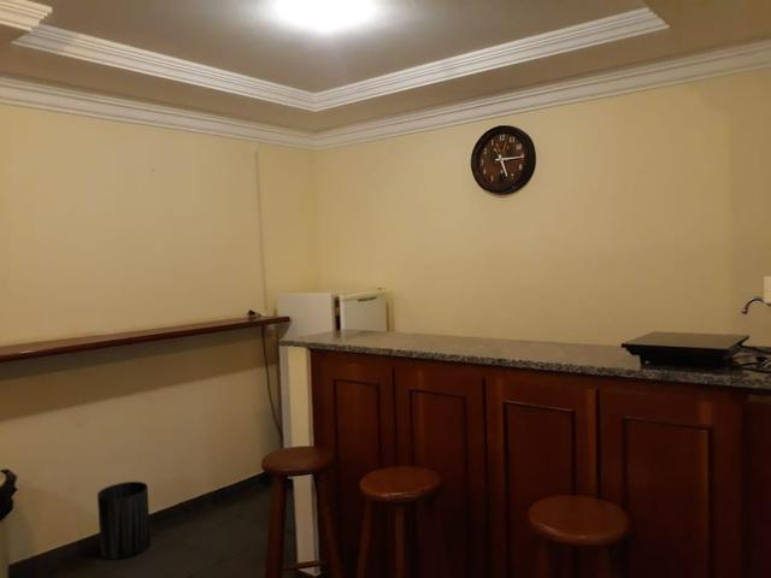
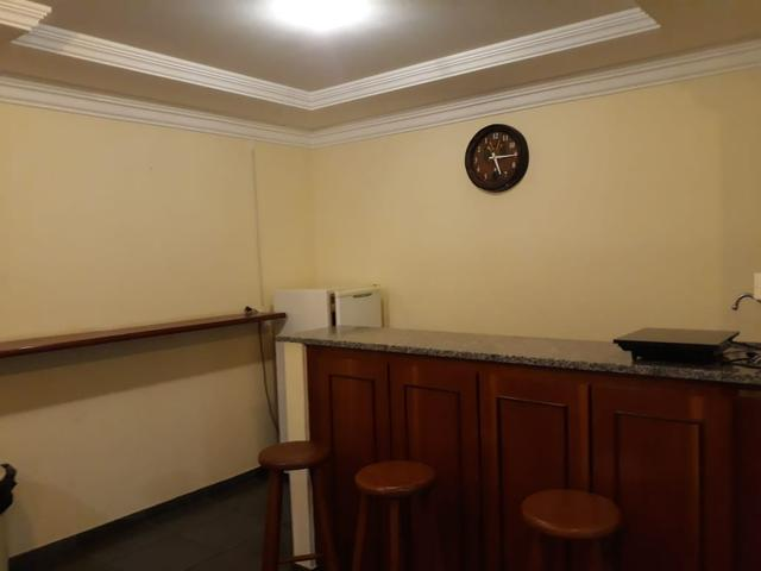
- trash can (124, 519)
